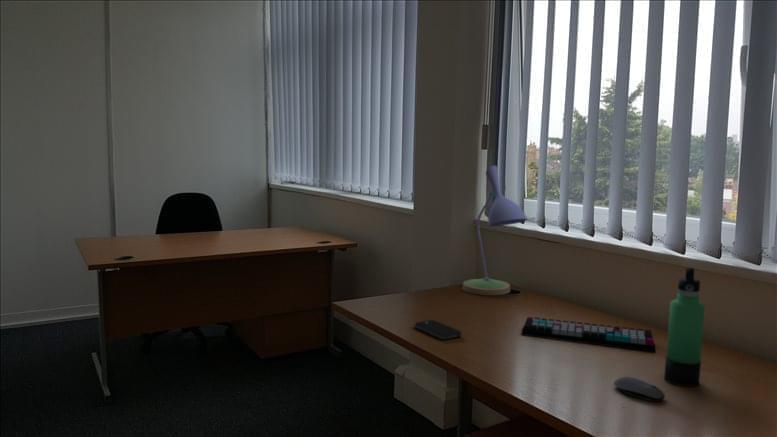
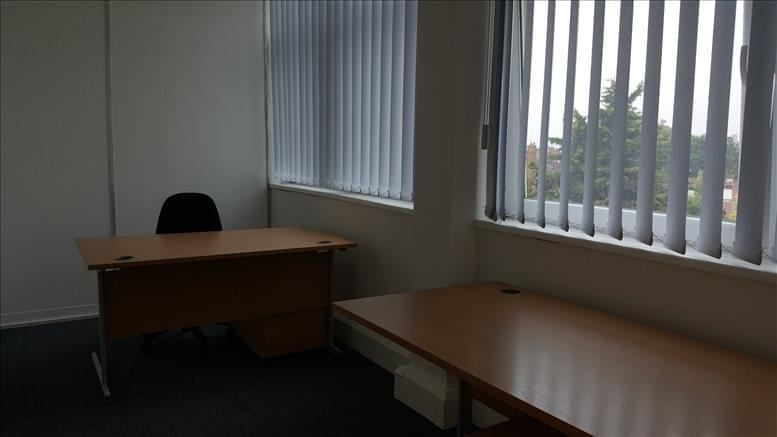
- smartphone (437, 329)
- desk lamp (495, 225)
- computer mouse (638, 386)
- keyboard (586, 329)
- thermos bottle (685, 324)
